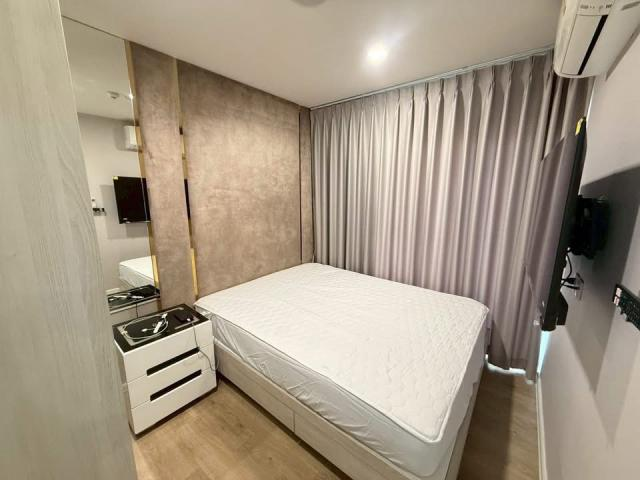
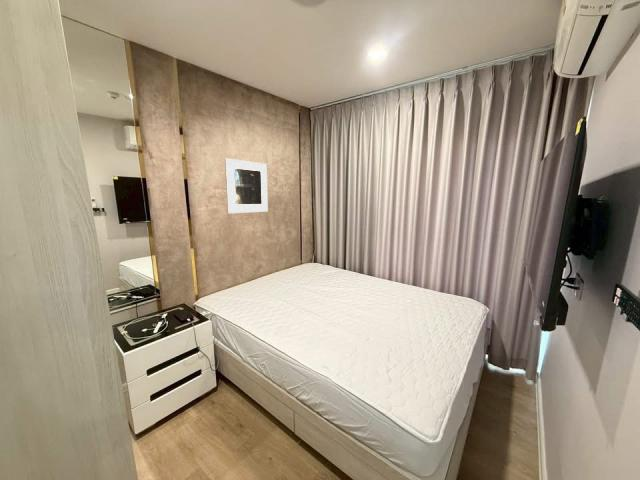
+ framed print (248, 187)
